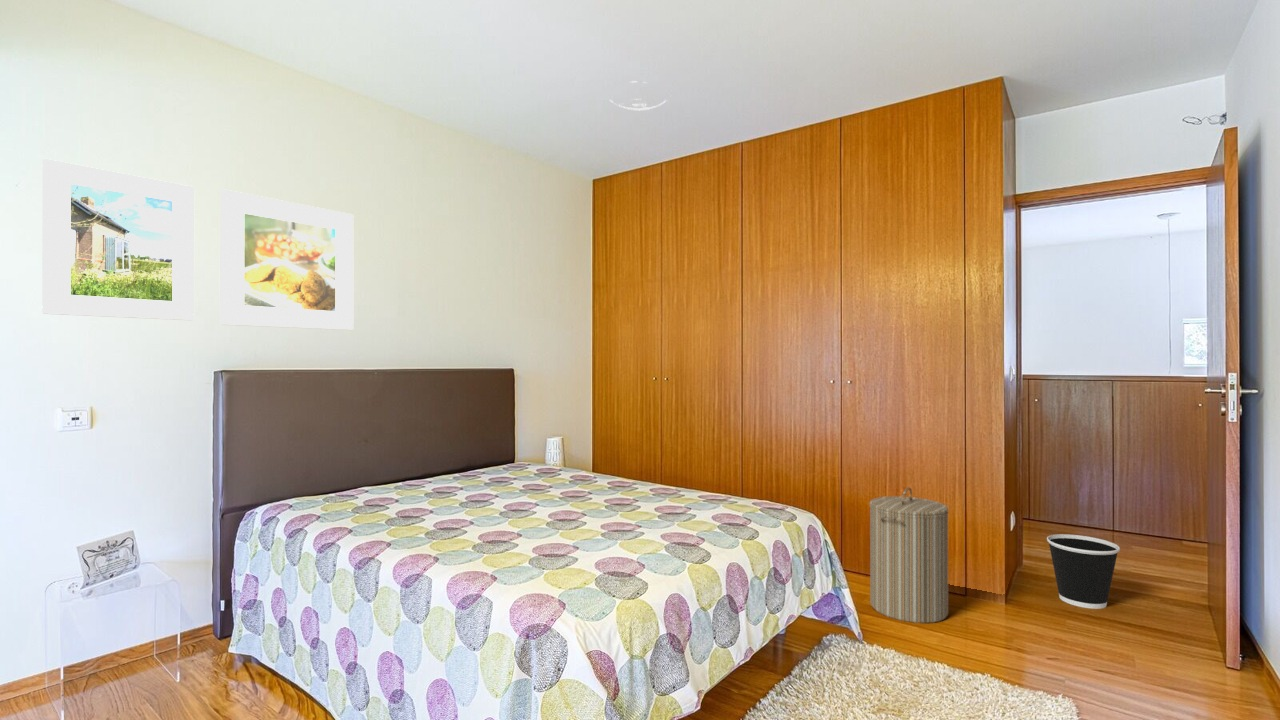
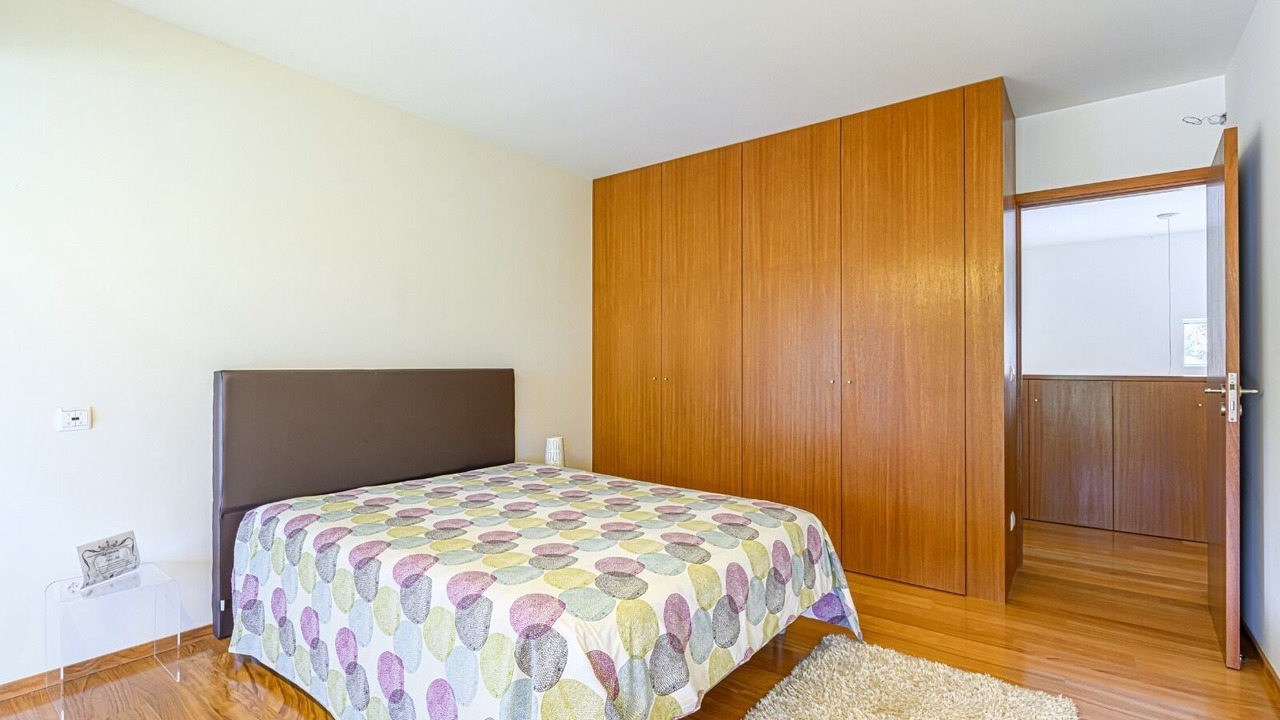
- laundry hamper (908, 547)
- ceiling light (639, 99)
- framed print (123, 245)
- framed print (291, 265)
- wastebasket (1082, 571)
